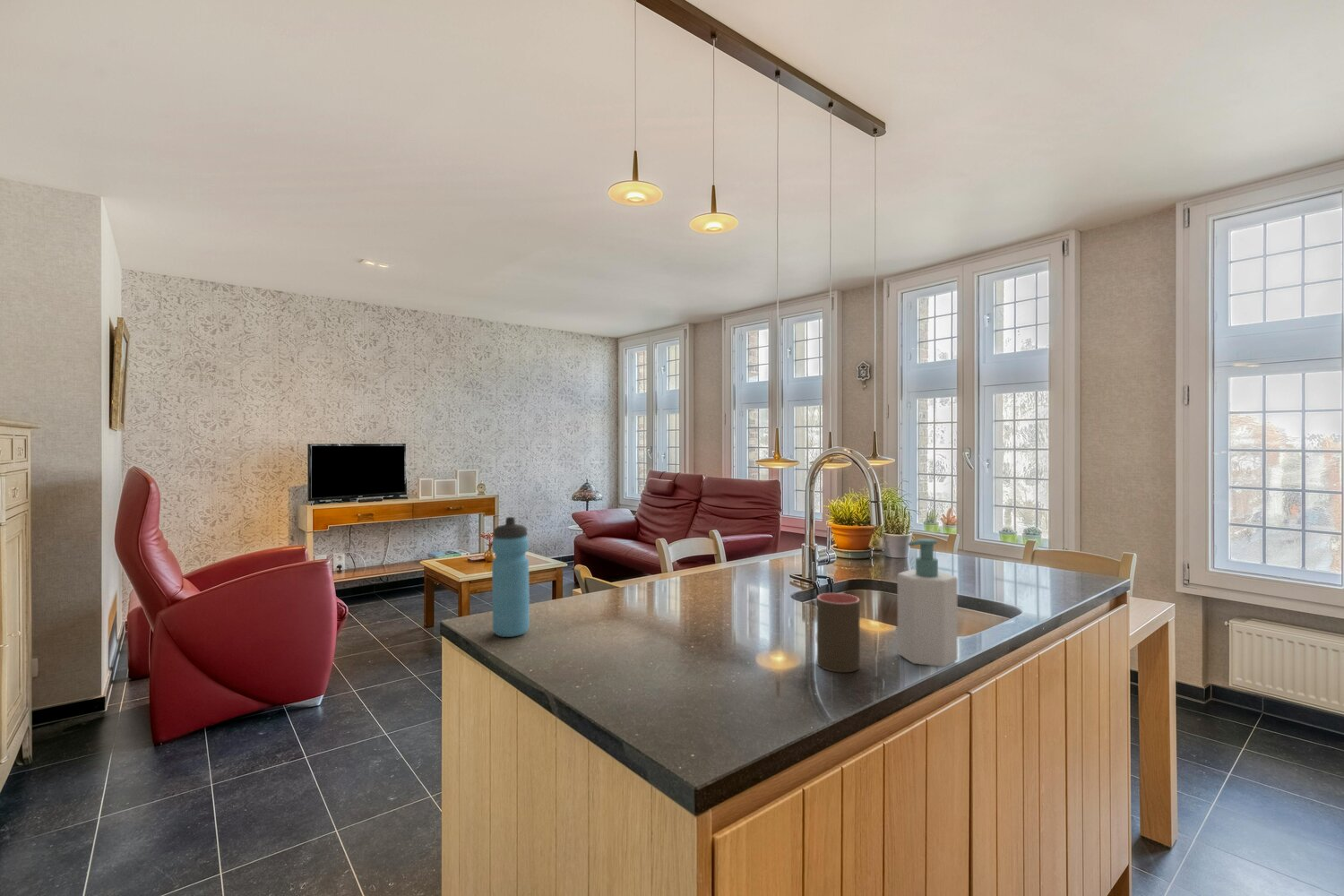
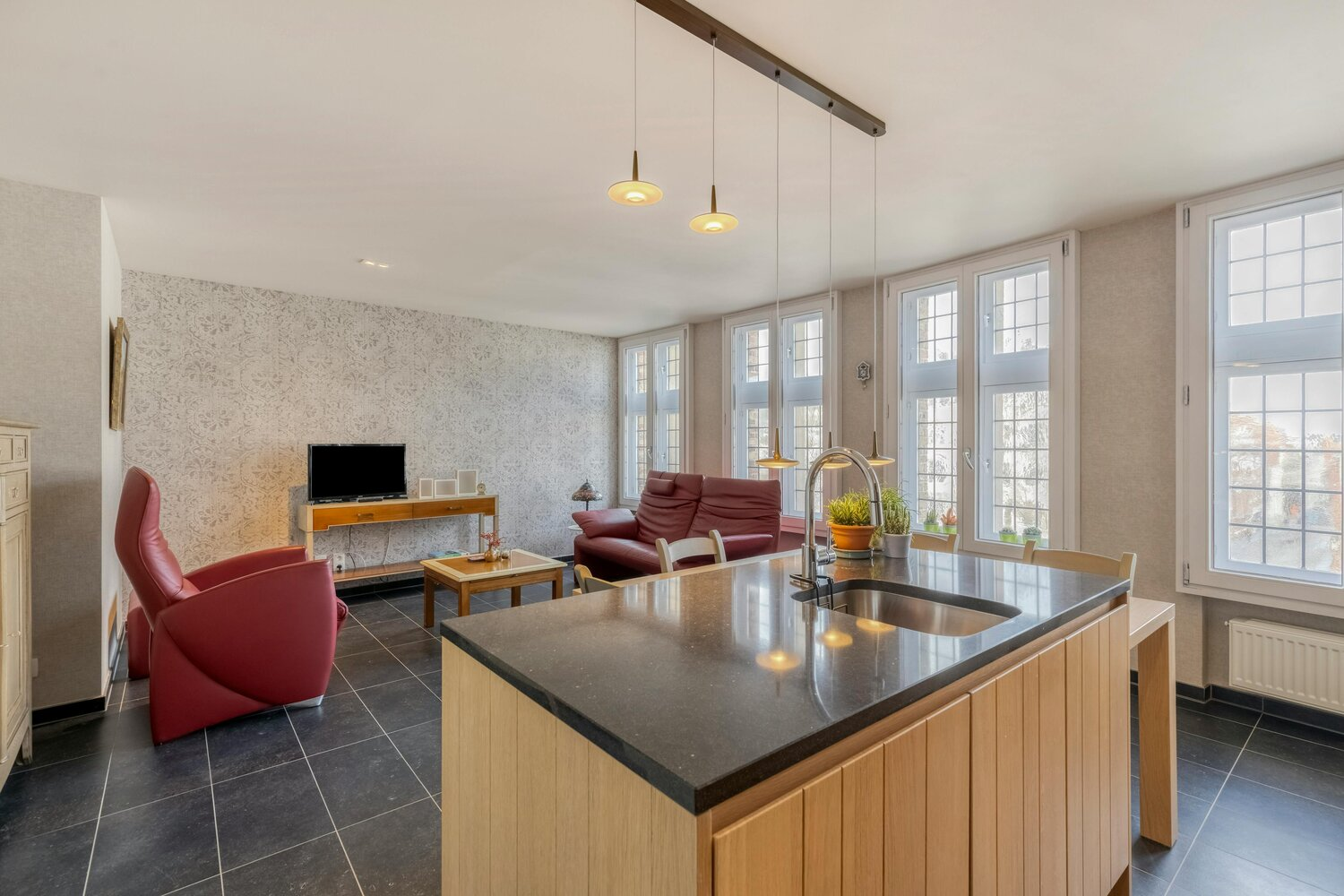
- cup (838, 631)
- soap bottle (926, 599)
- water bottle (511, 574)
